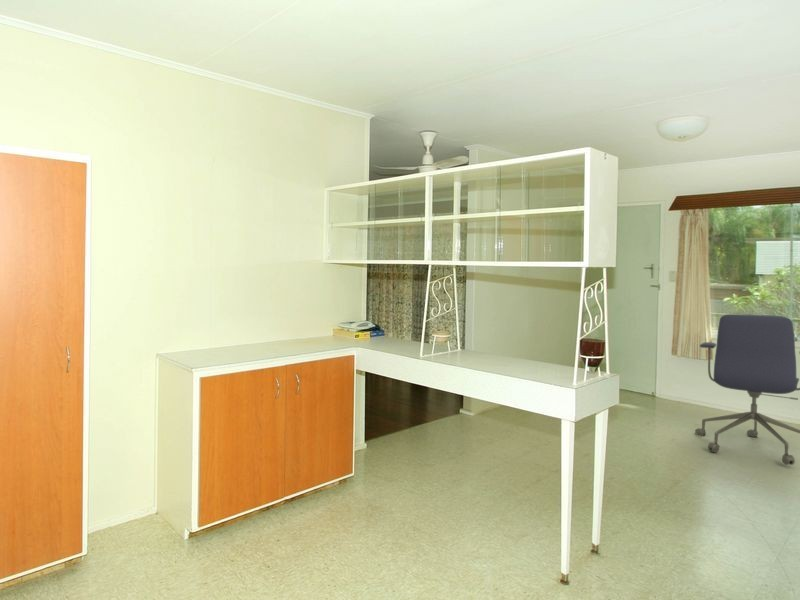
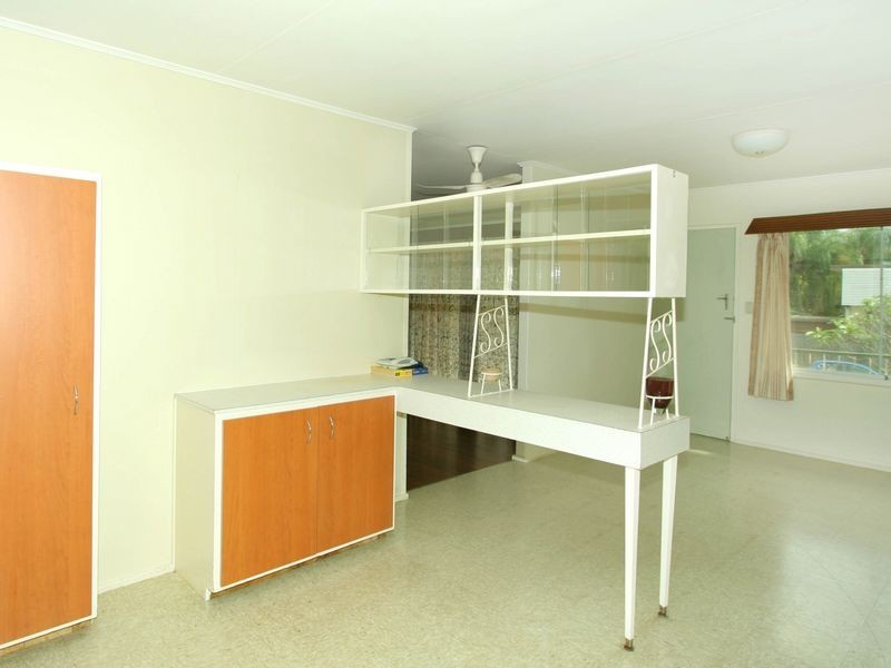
- office chair (754, 380)
